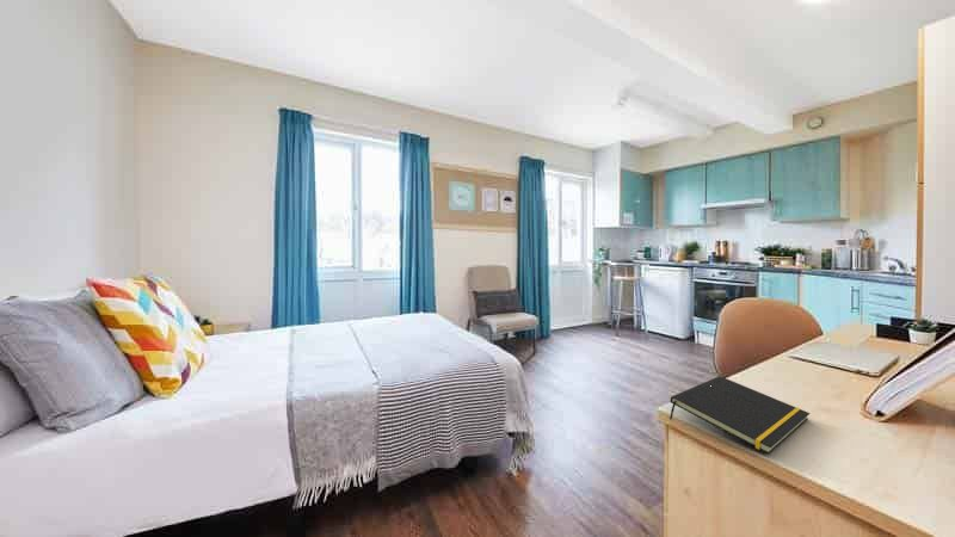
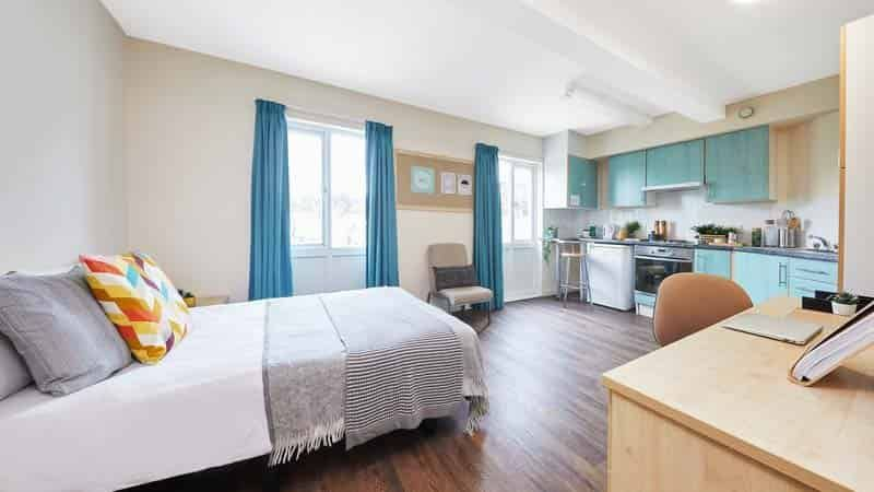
- notepad (739, 407)
